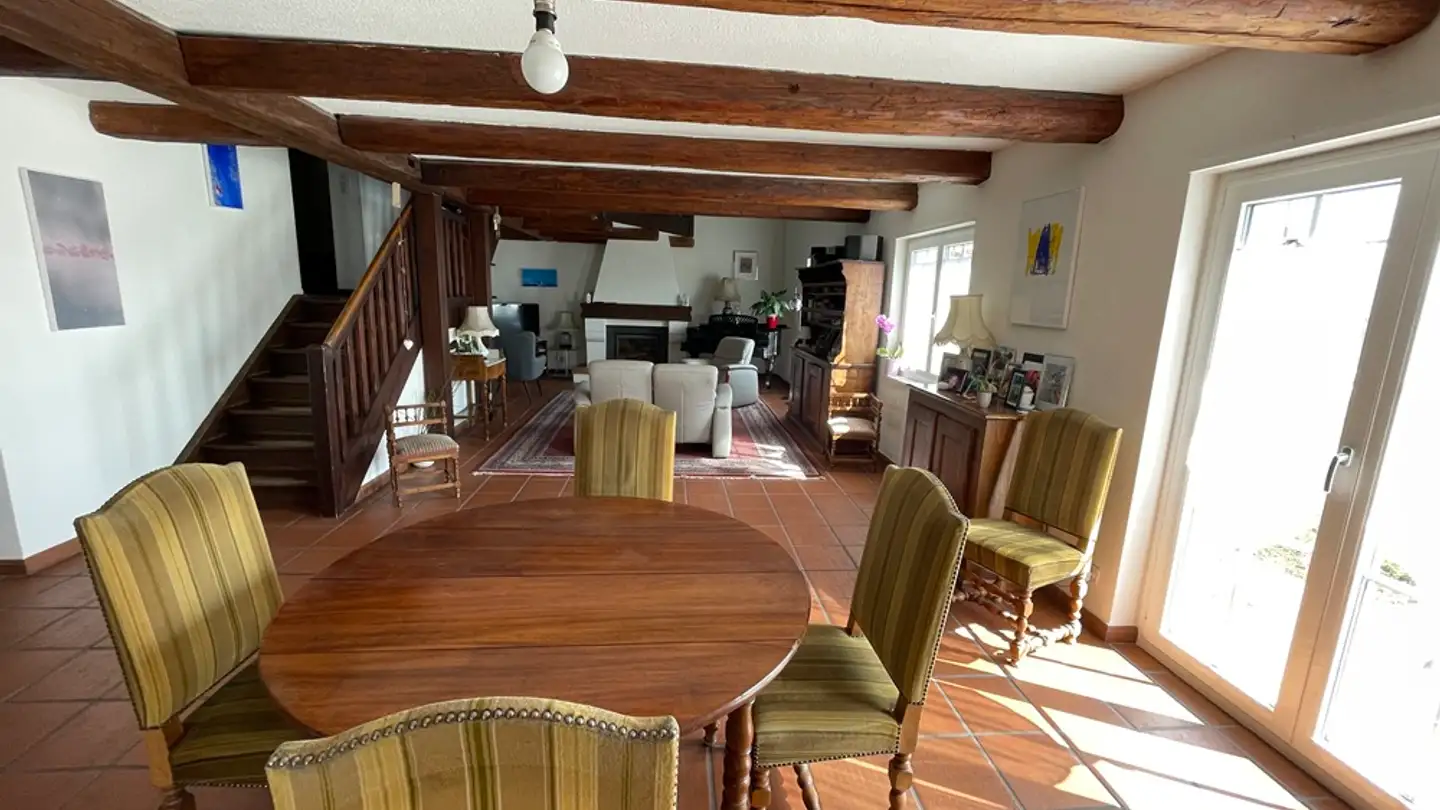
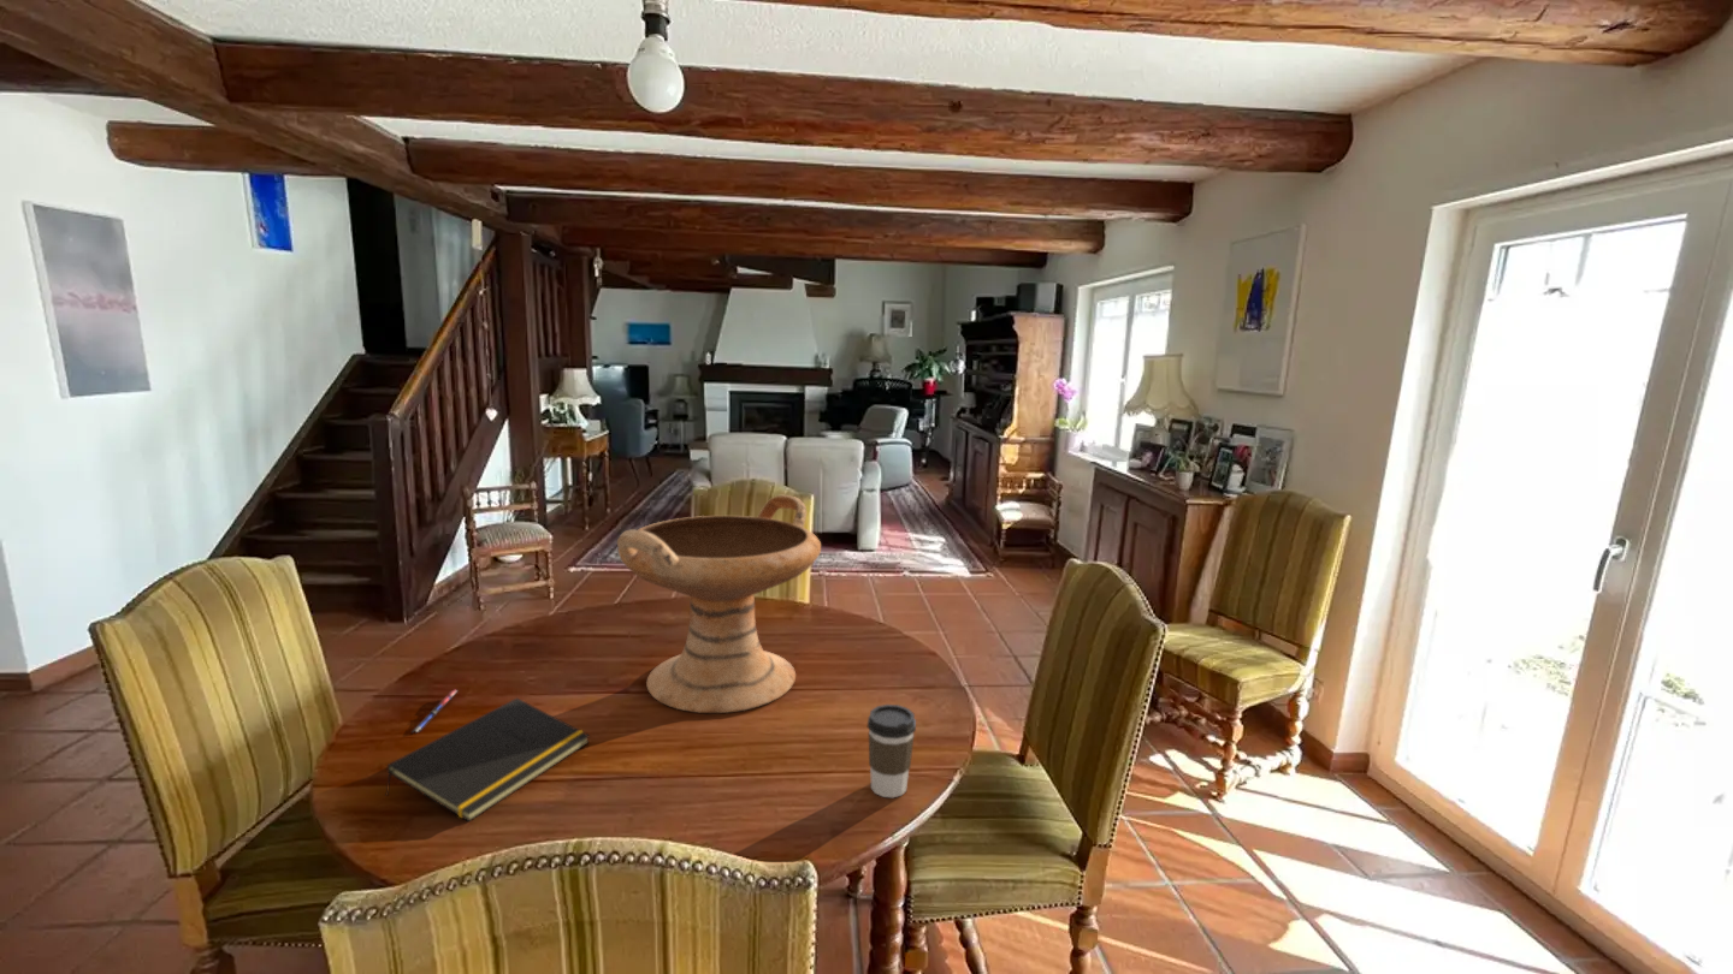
+ notepad (495, 752)
+ coffee cup (889, 750)
+ decorative bowl (722, 596)
+ pen (436, 709)
